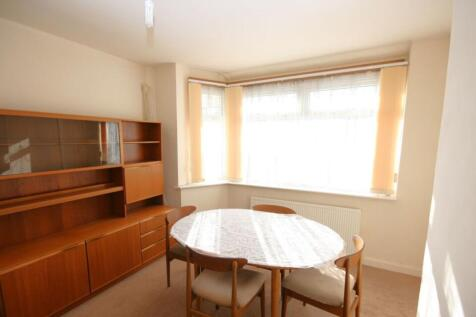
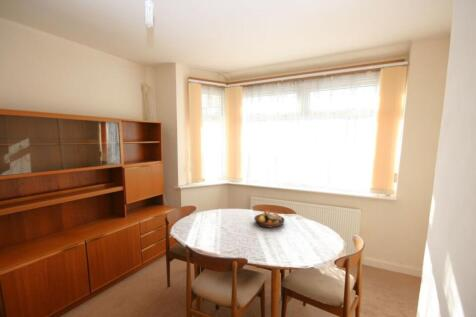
+ fruit bowl (269, 217)
